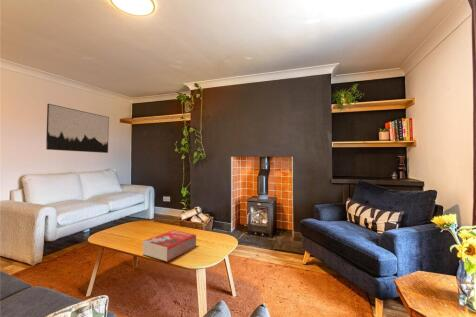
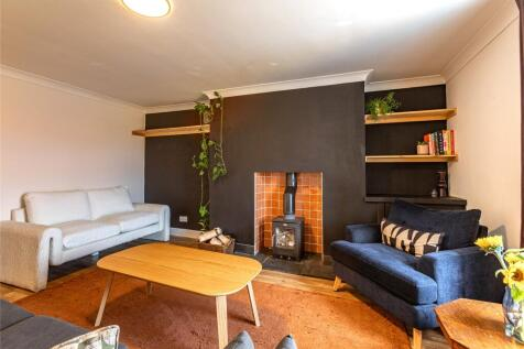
- wall art (81, 131)
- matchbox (170, 243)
